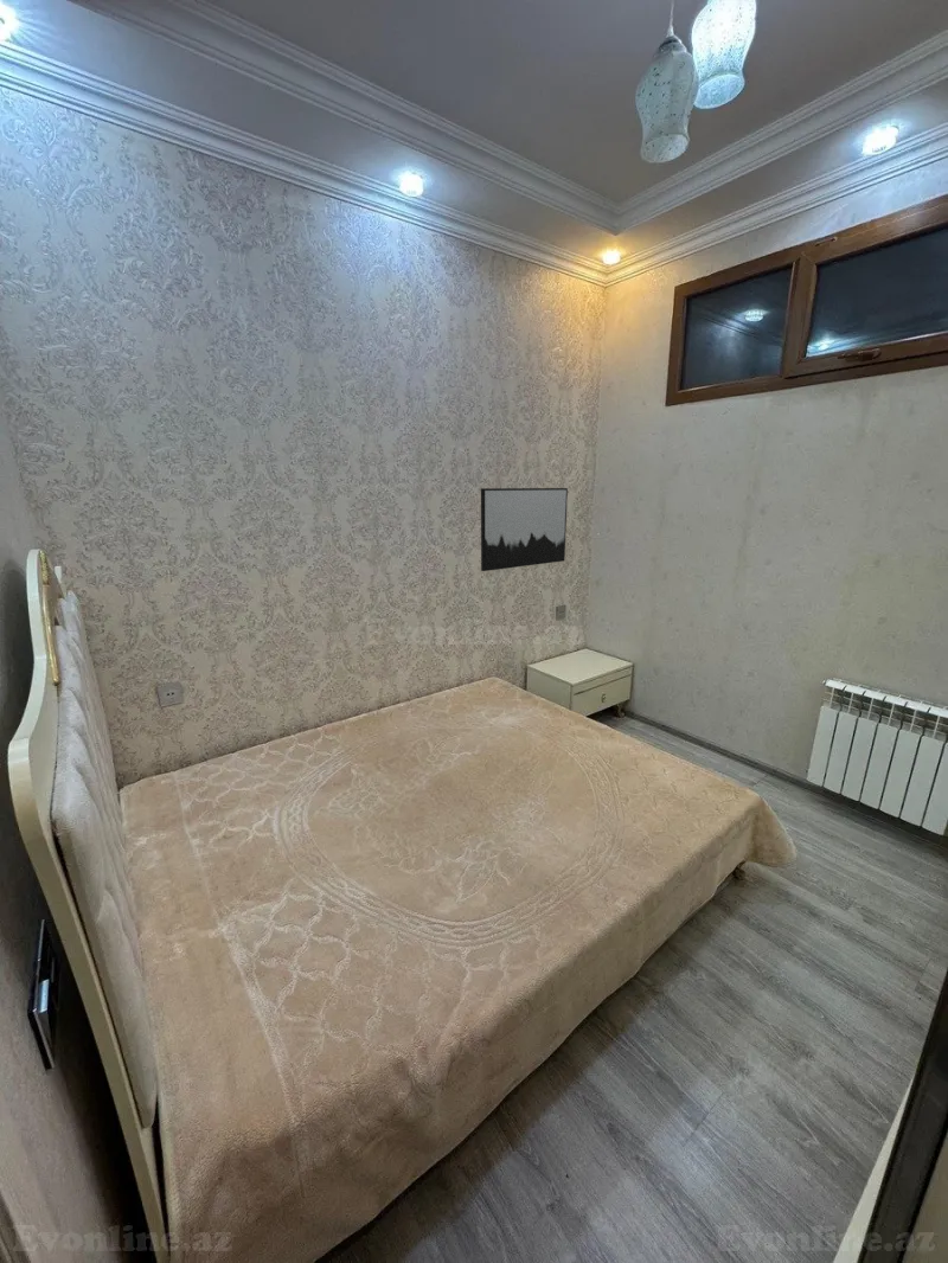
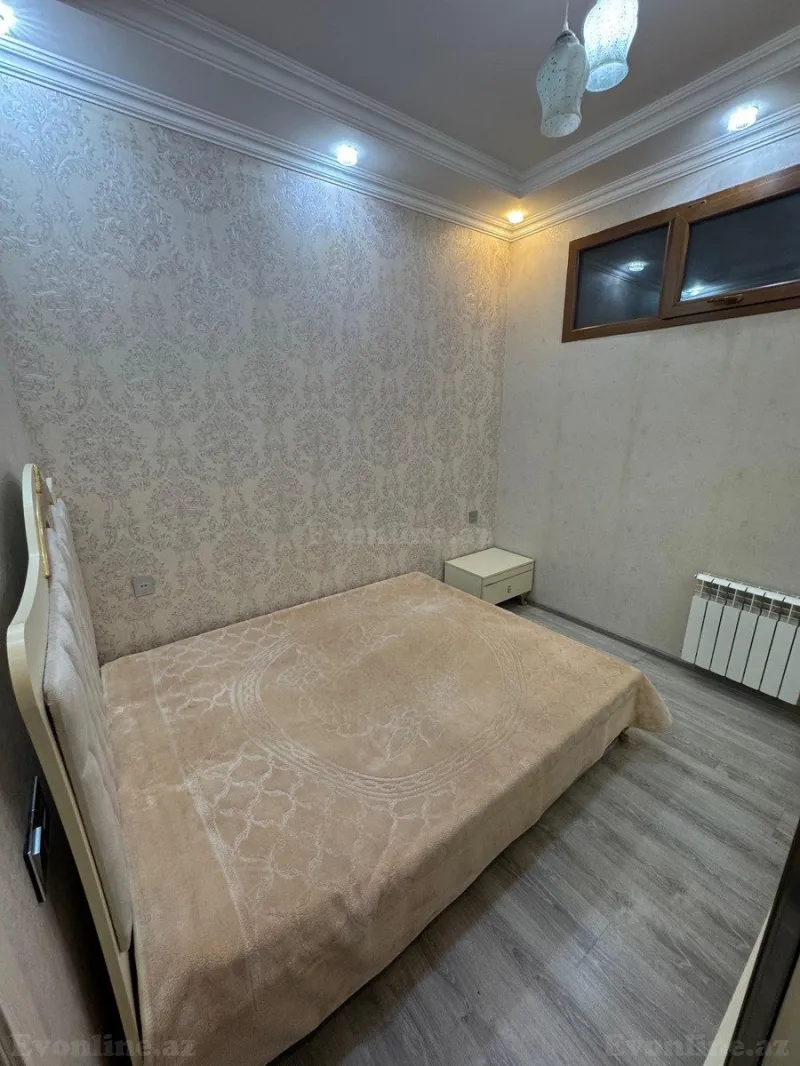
- wall art (526, 527)
